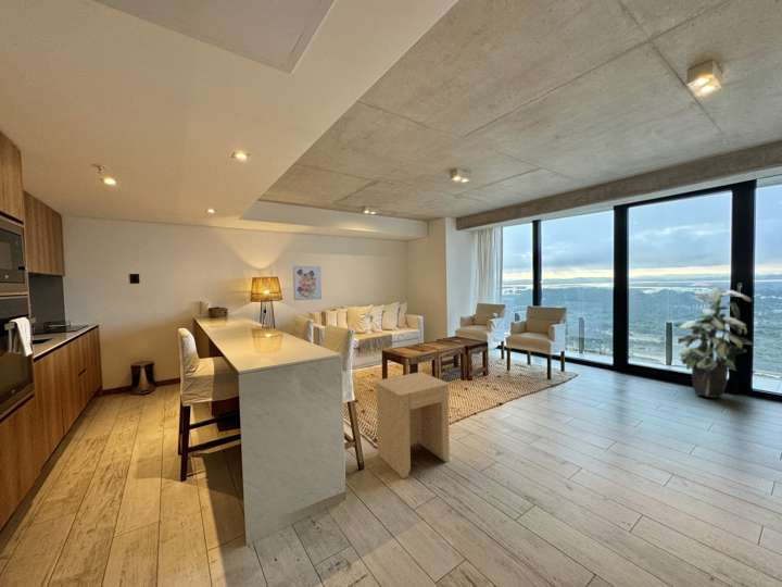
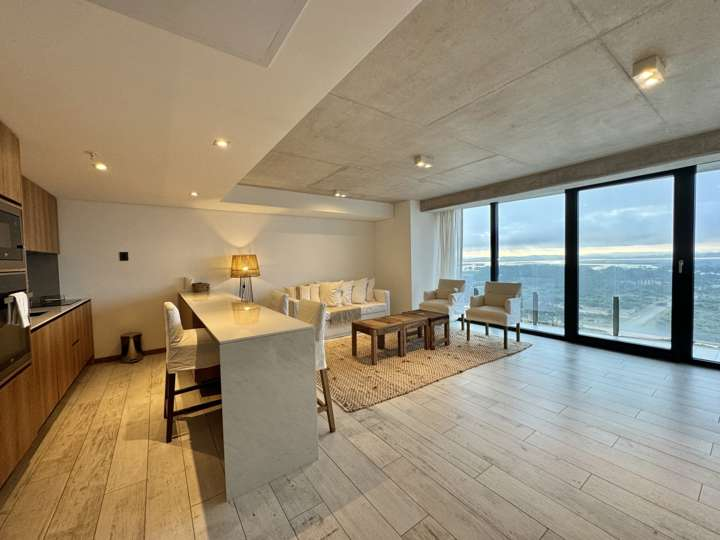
- wall art (307, 283)
- indoor plant (708, 339)
- side table (411, 420)
